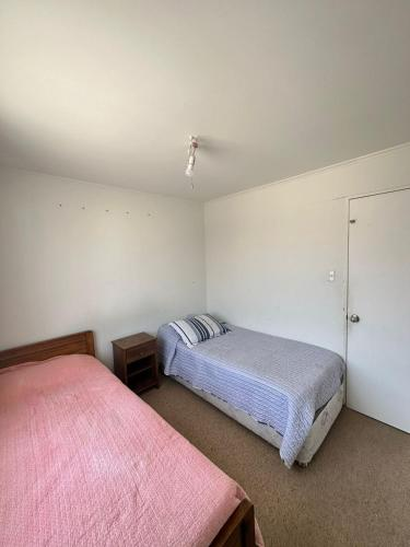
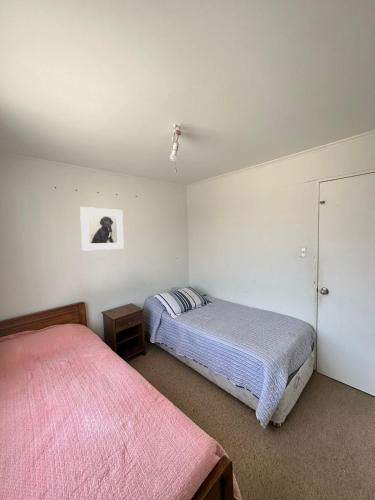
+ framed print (103, 229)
